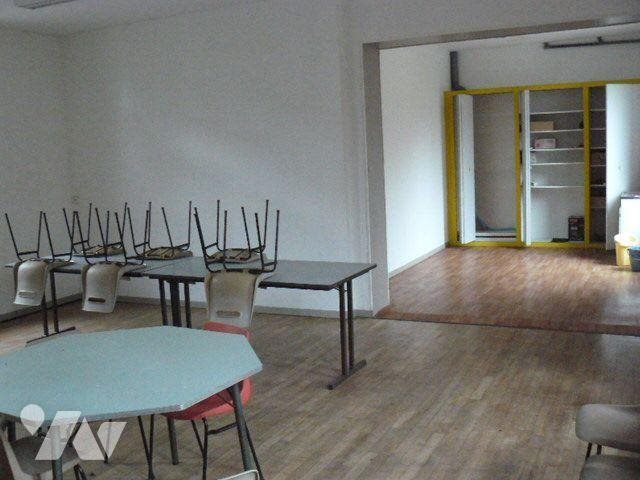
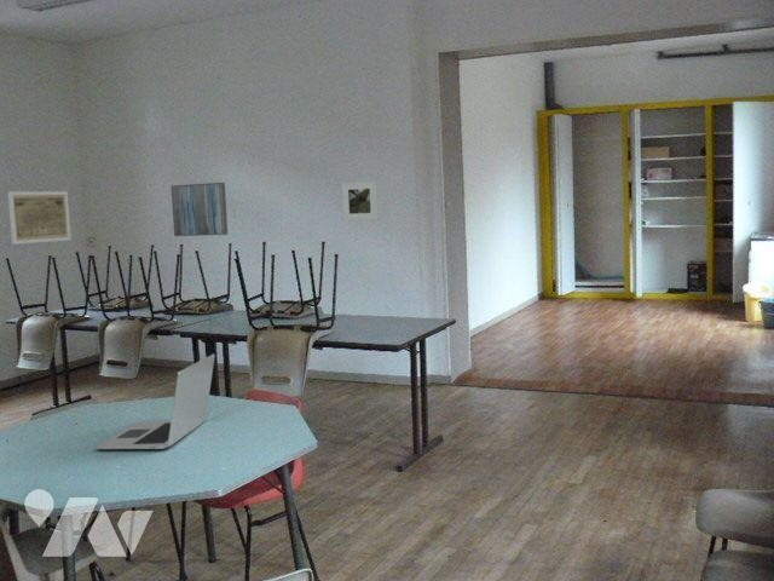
+ wall art (198, 209)
+ map (40, 217)
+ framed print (359, 201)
+ laptop (173, 404)
